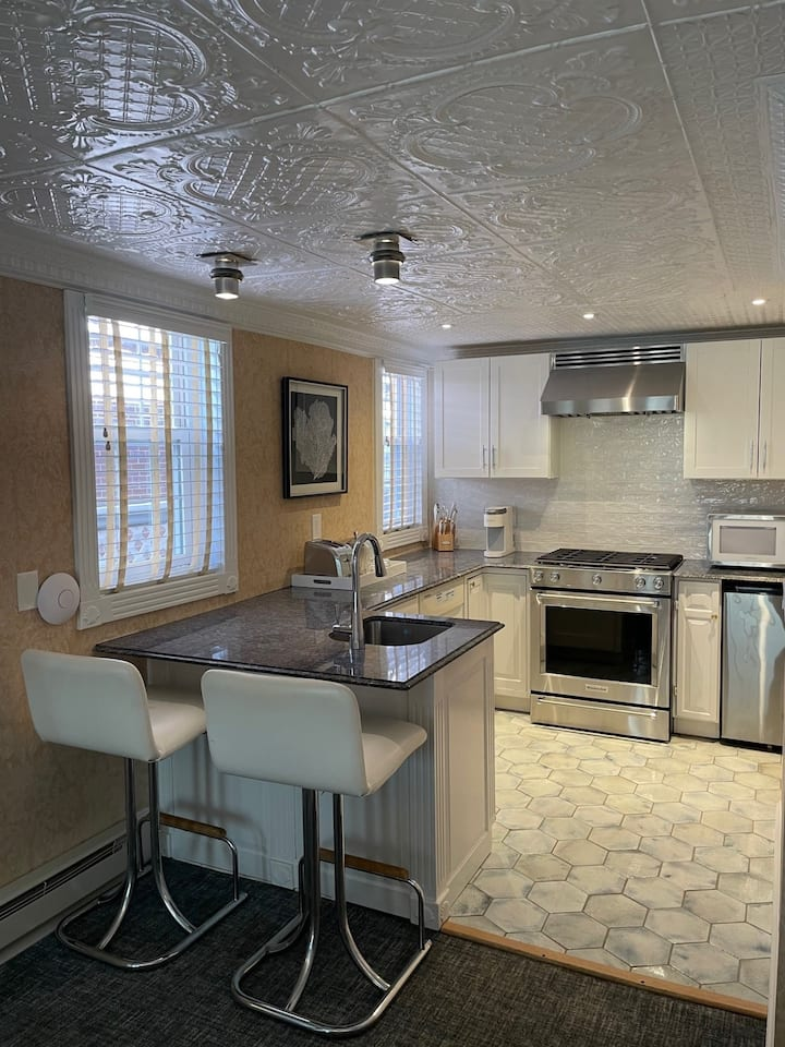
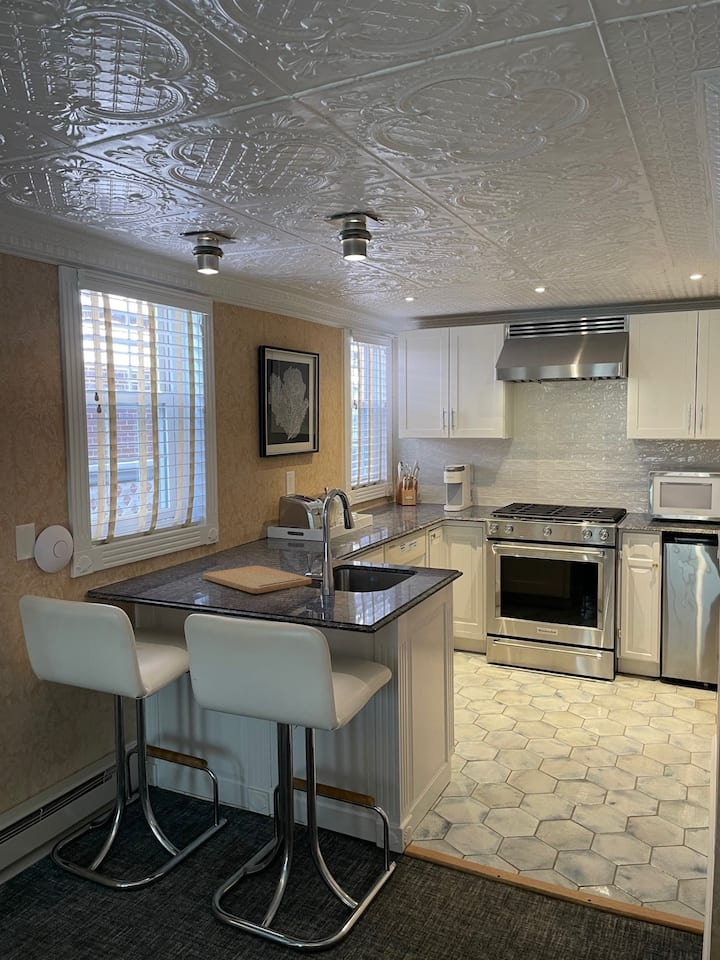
+ cutting board (256, 578)
